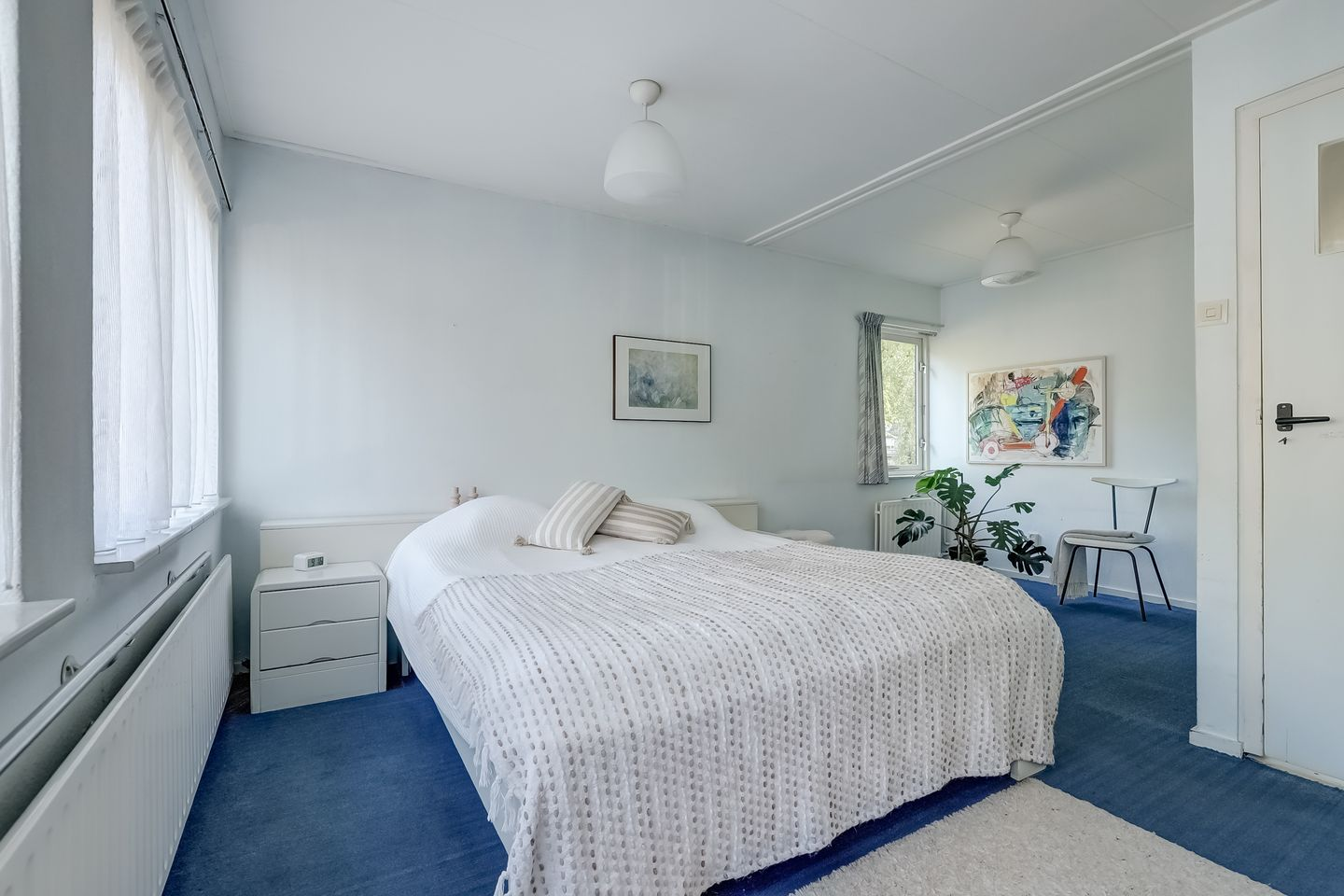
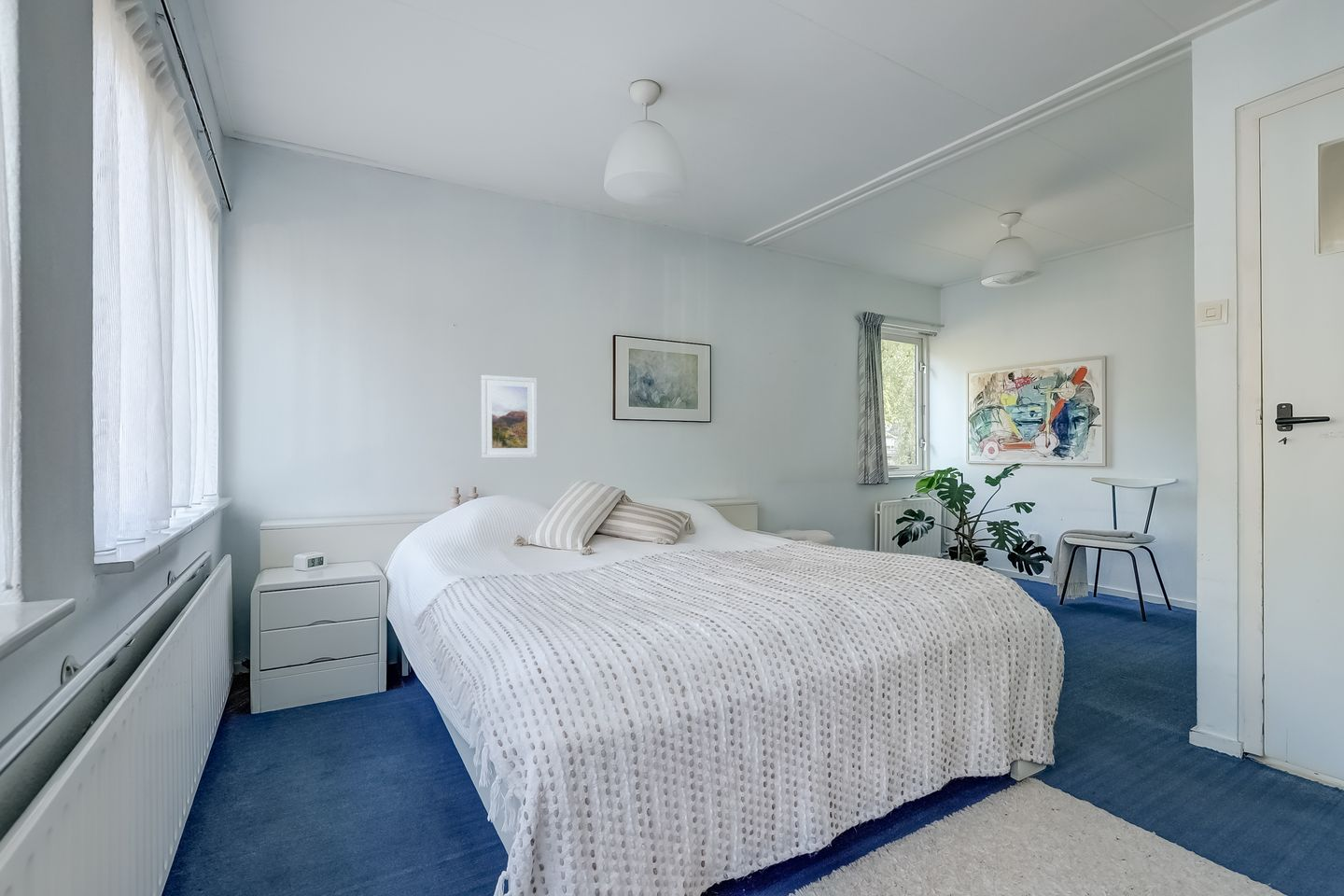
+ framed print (510, 417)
